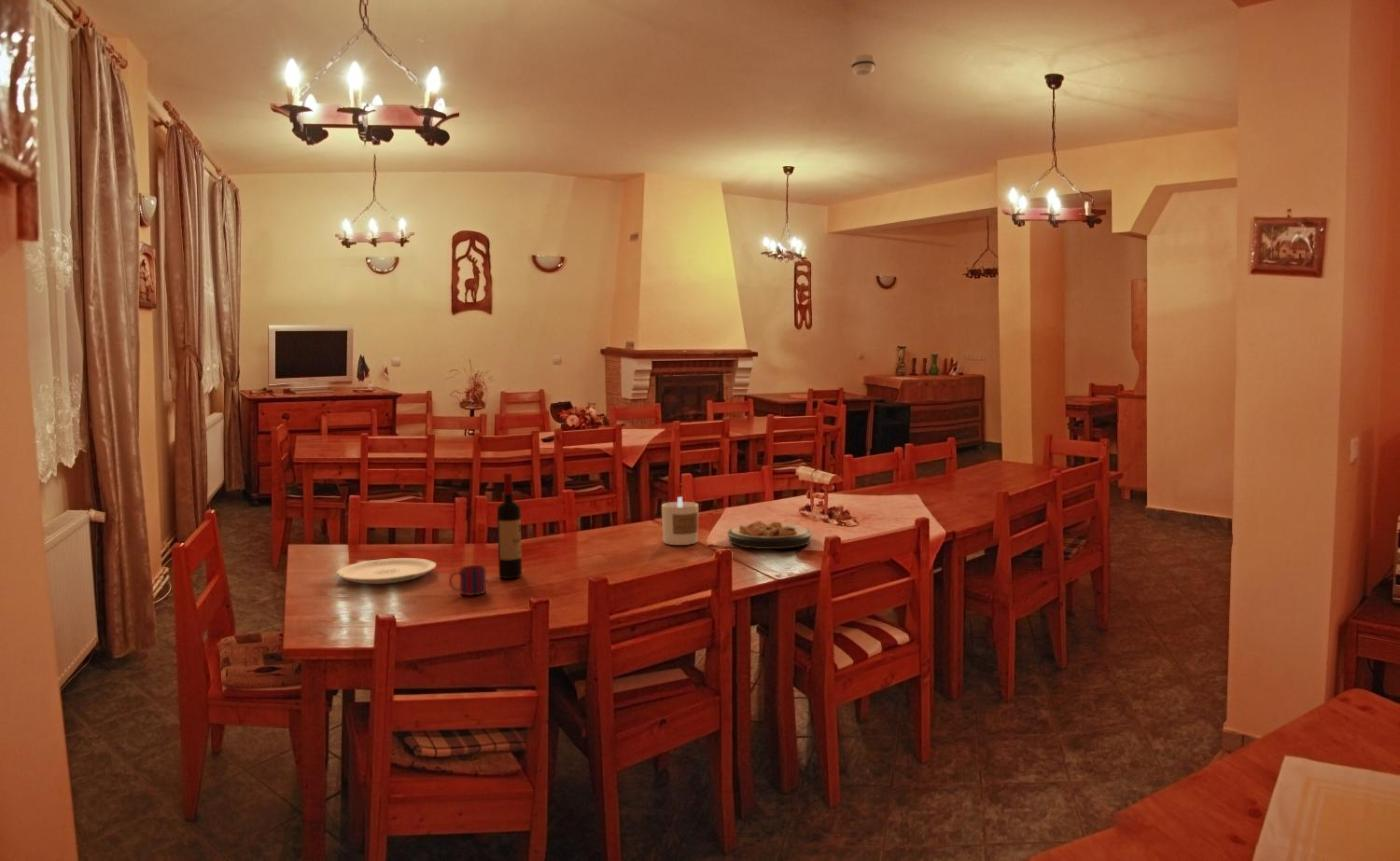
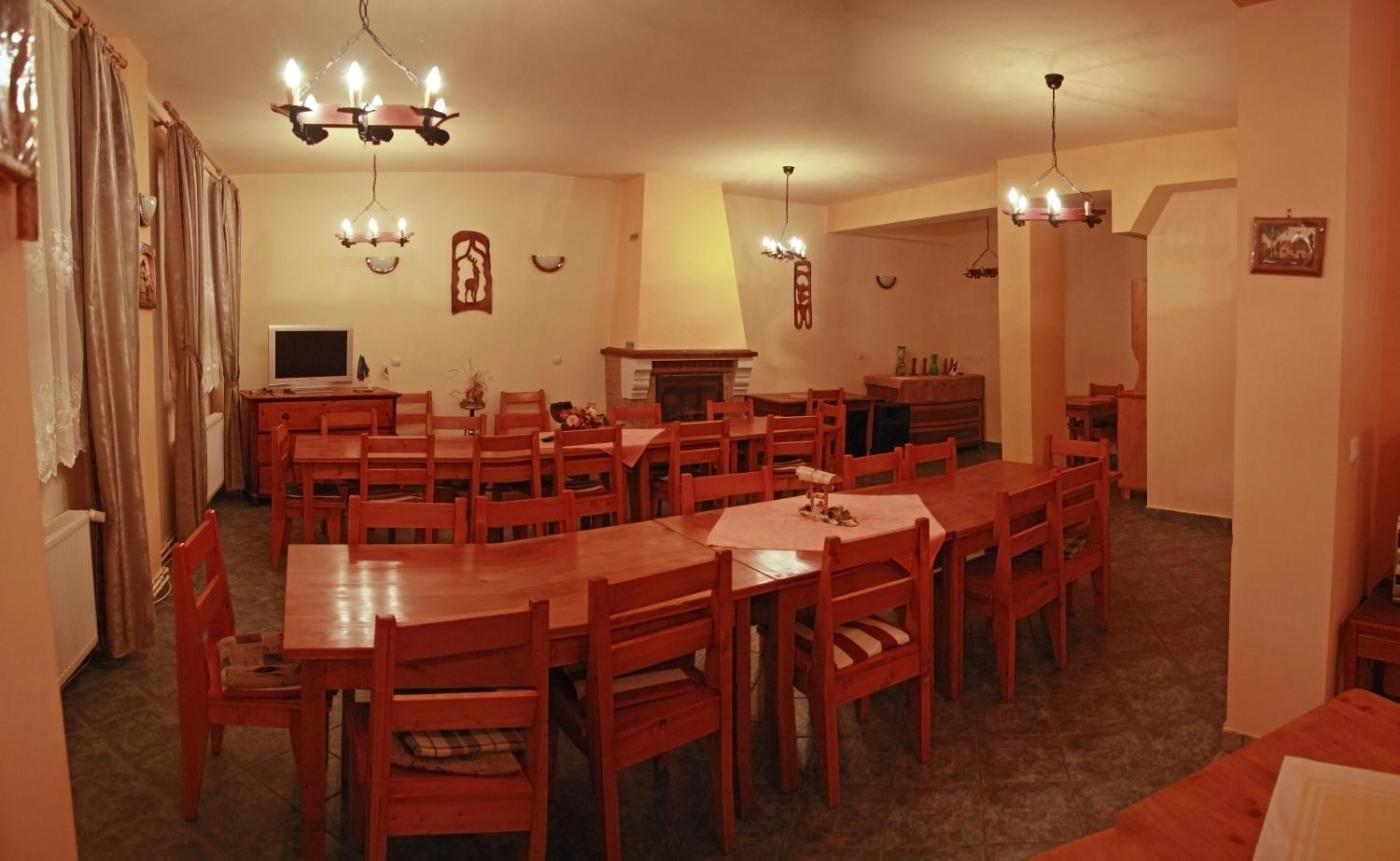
- wine bottle (509, 524)
- smoke detector (863, 65)
- plate (769, 532)
- plate (387, 571)
- mug (467, 581)
- candle (680, 519)
